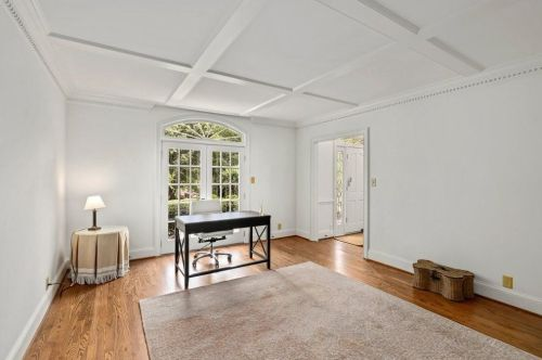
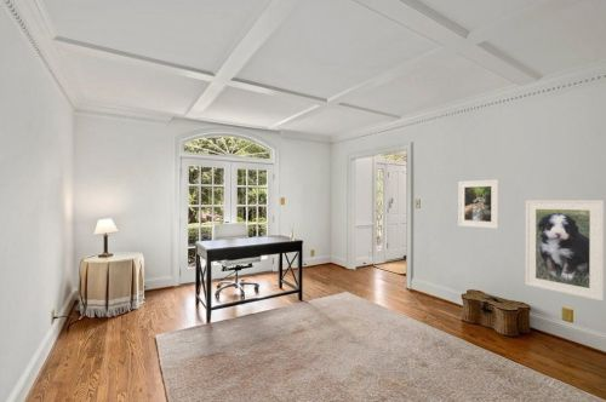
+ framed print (561, 246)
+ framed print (478, 203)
